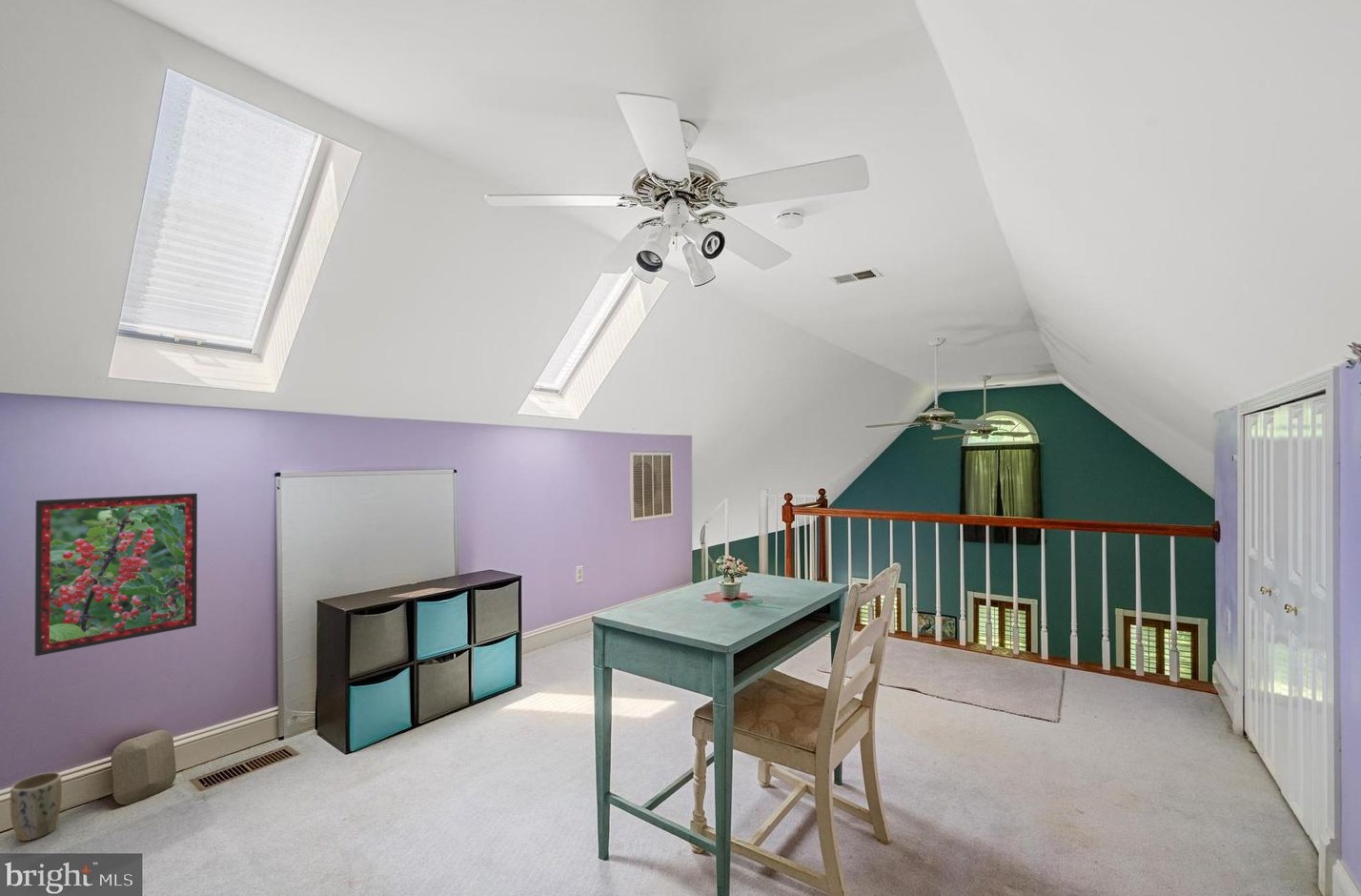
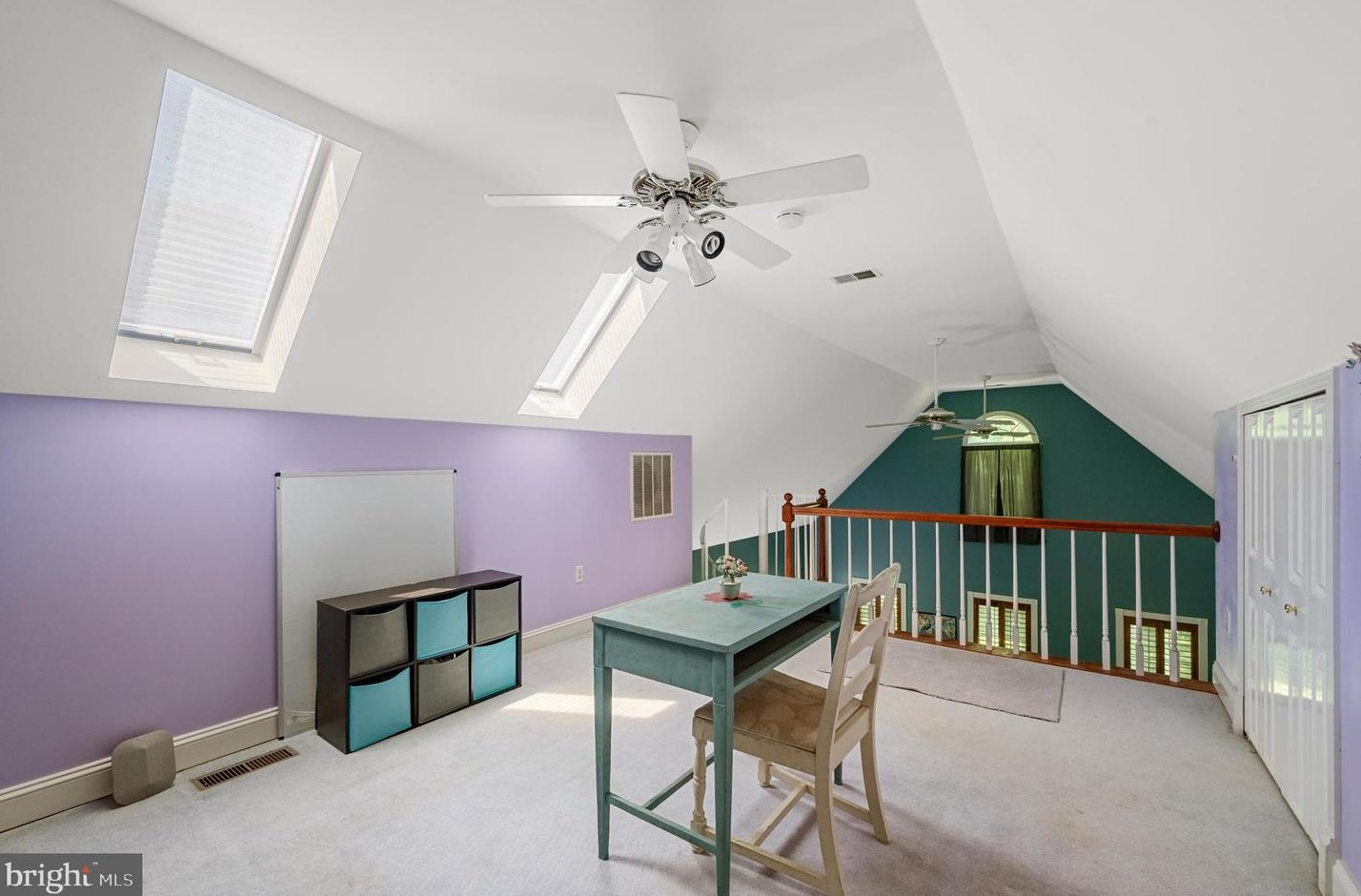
- plant pot (36, 806)
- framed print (122, 567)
